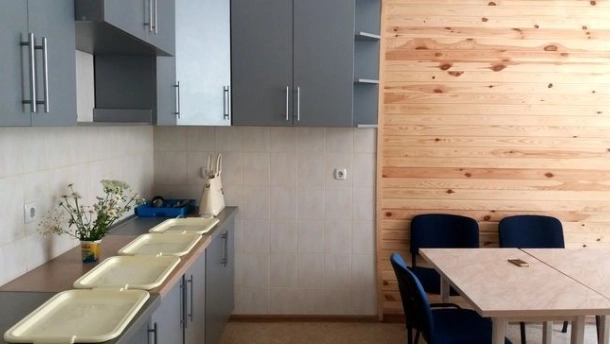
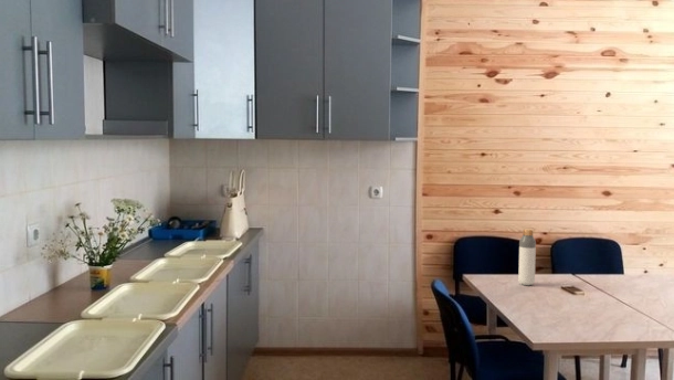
+ bottle (527, 256)
